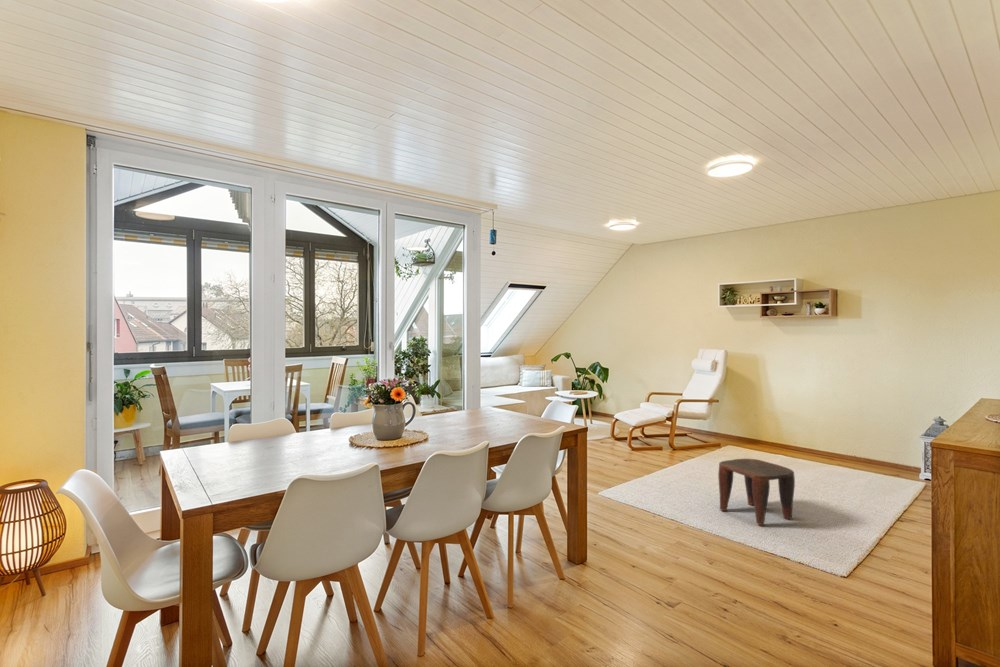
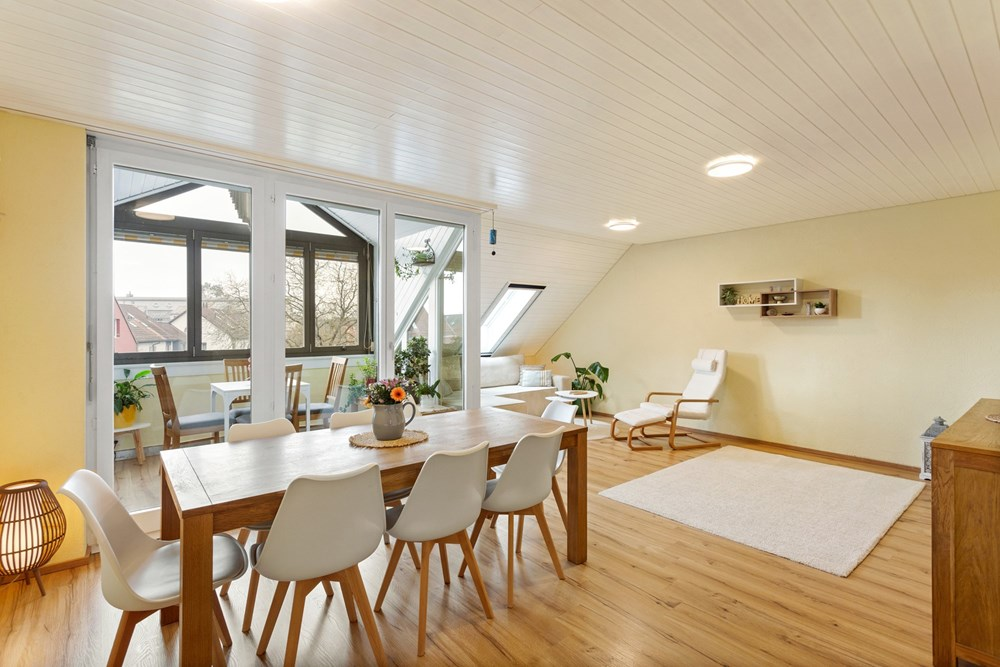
- stool (755, 489)
